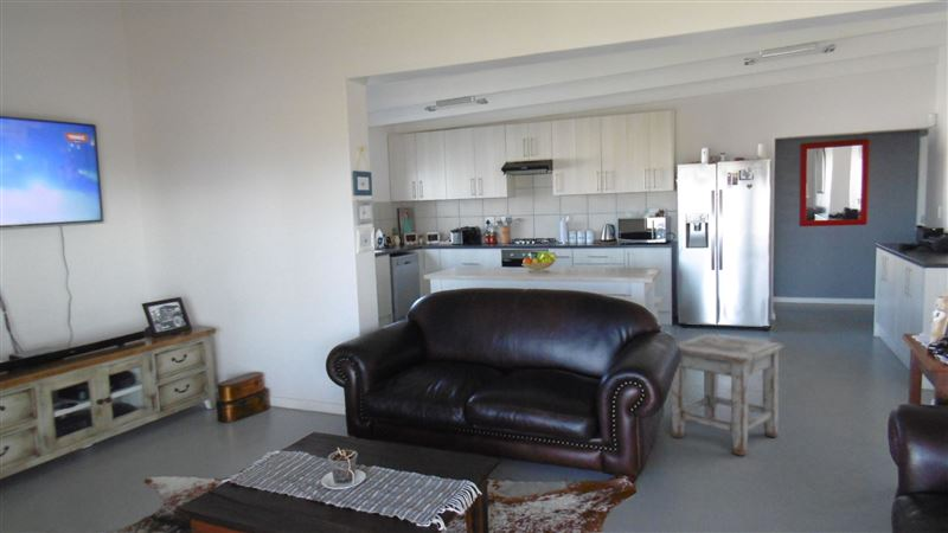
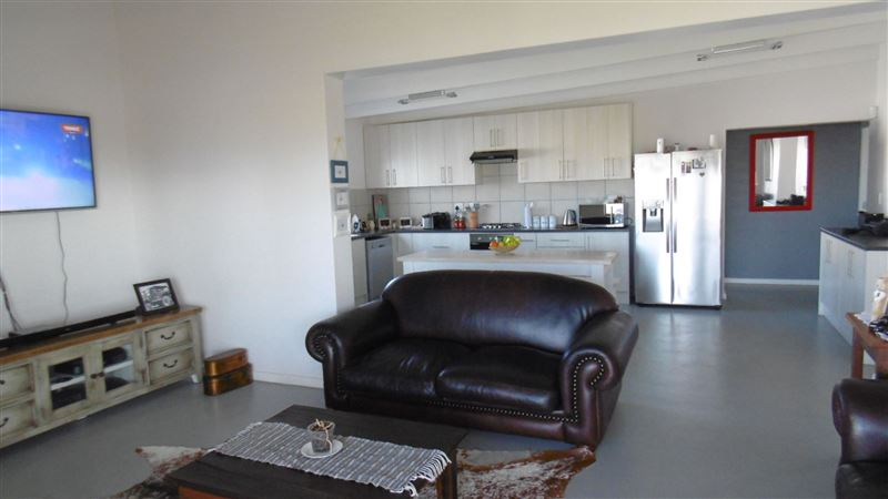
- stool (717, 390)
